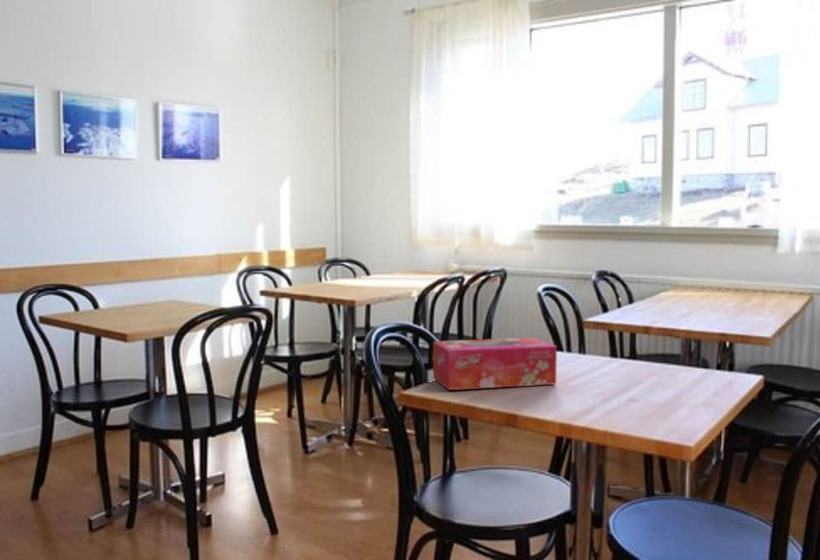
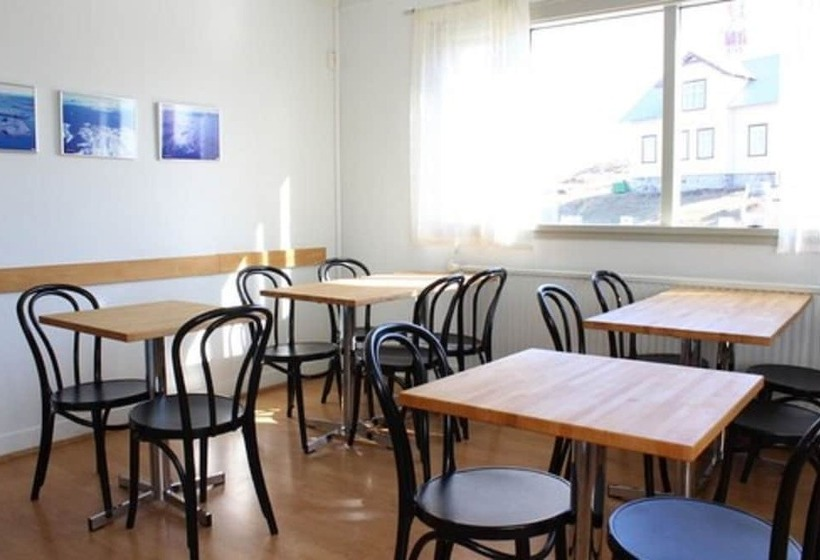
- tissue box (493, 362)
